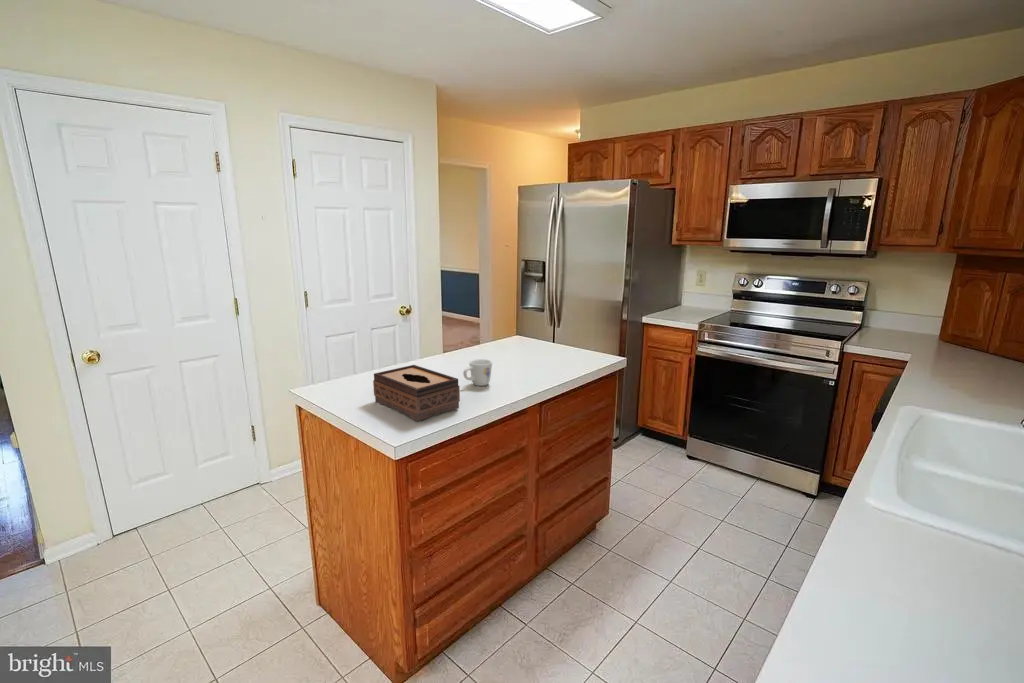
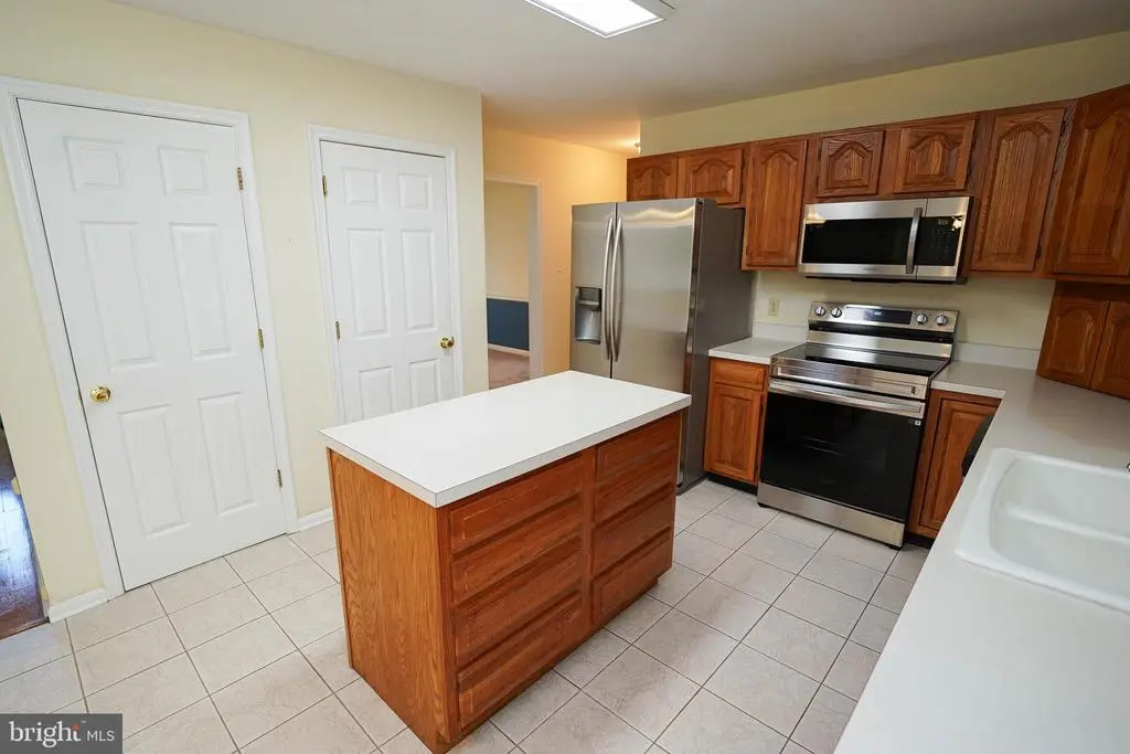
- mug (477, 373)
- tissue box (415, 390)
